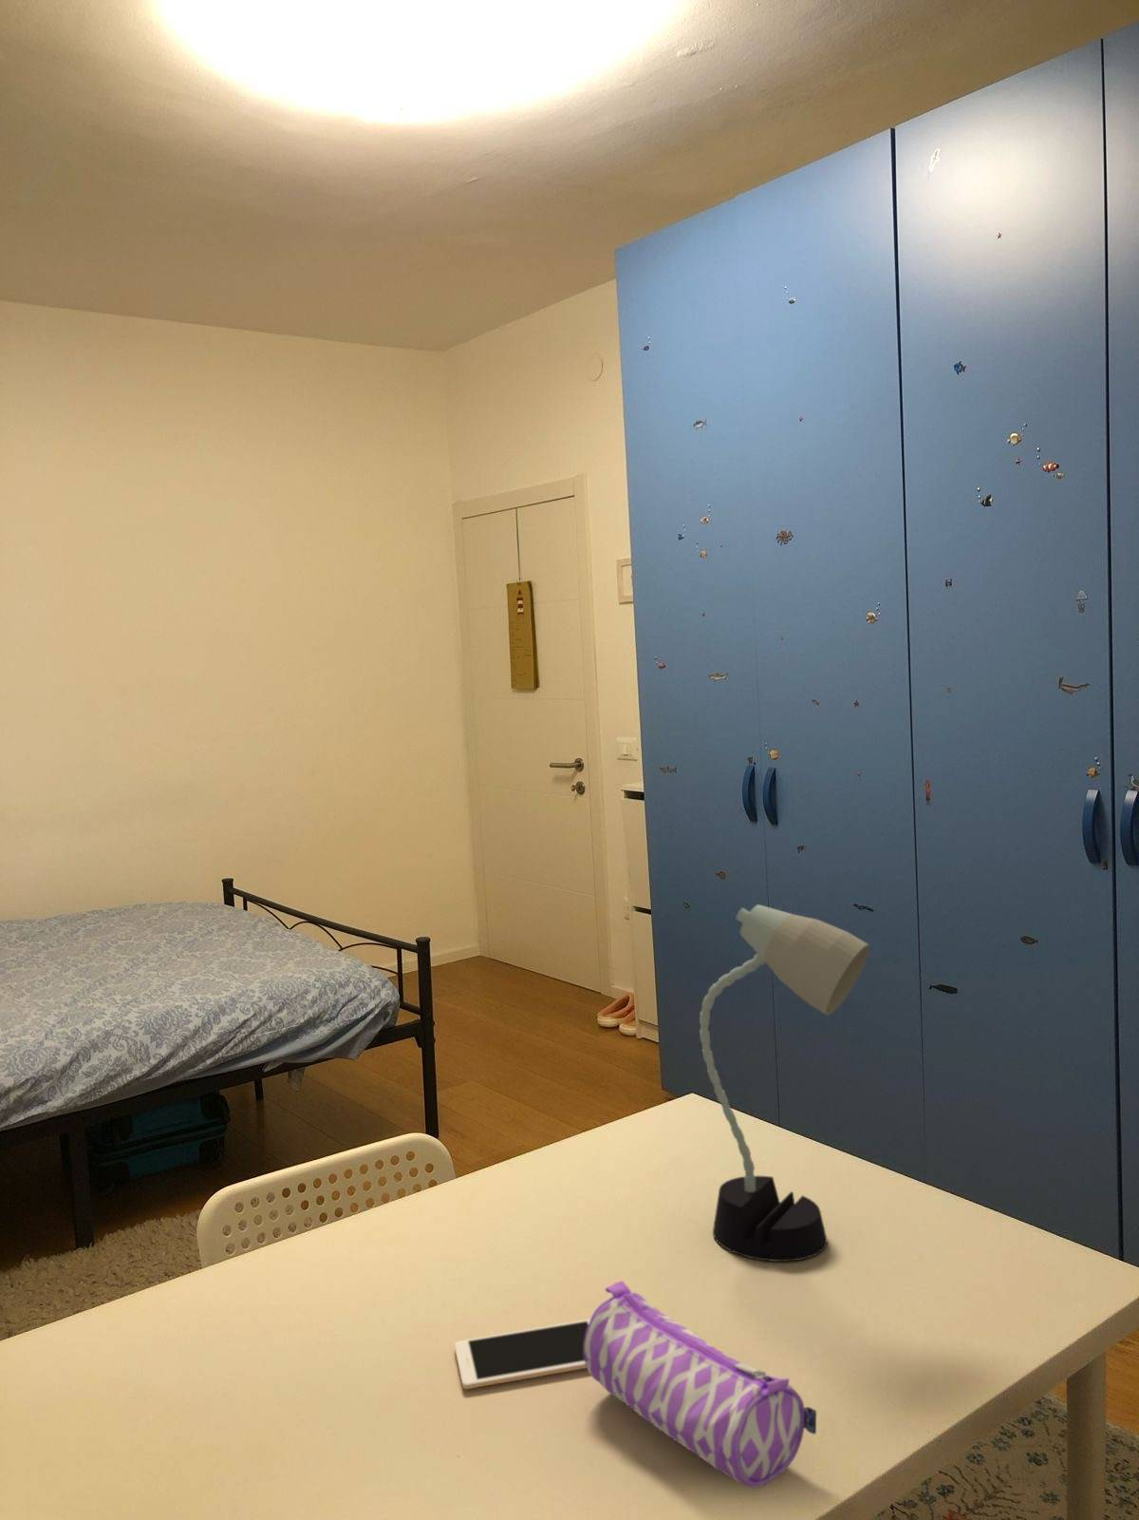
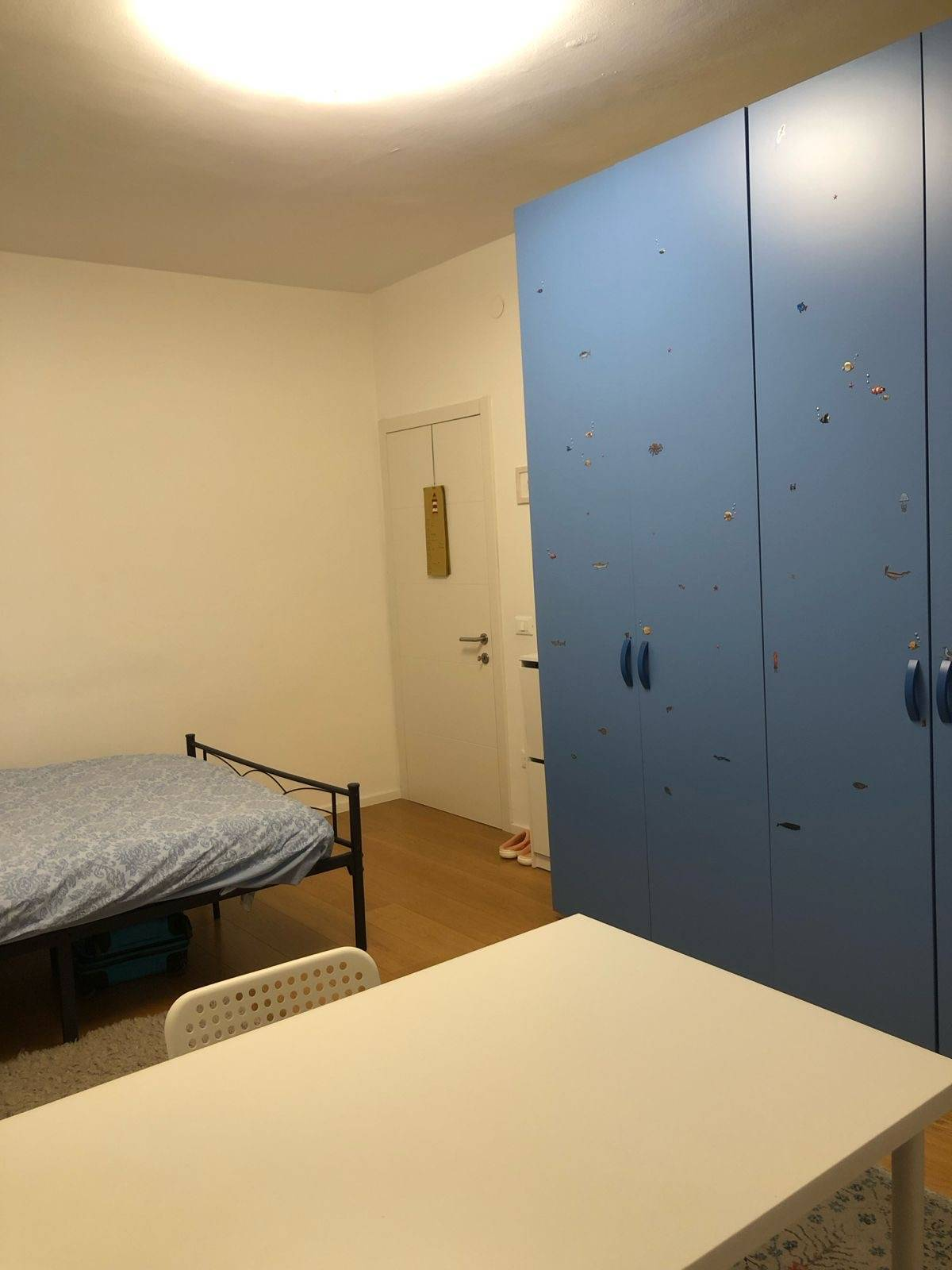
- desk lamp (726, 1096)
- cell phone (537, 1352)
- pencil case (688, 1380)
